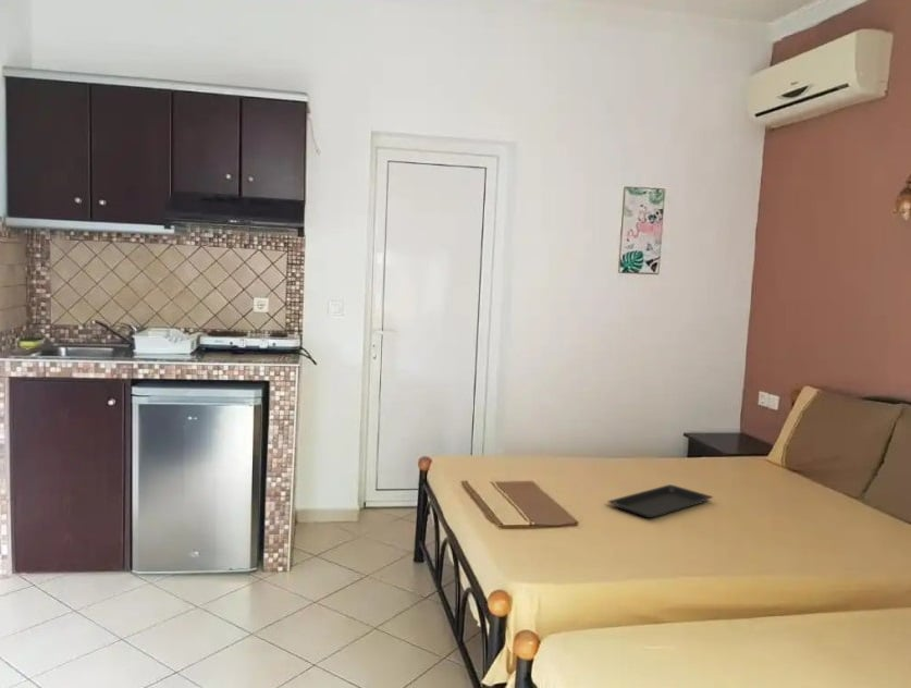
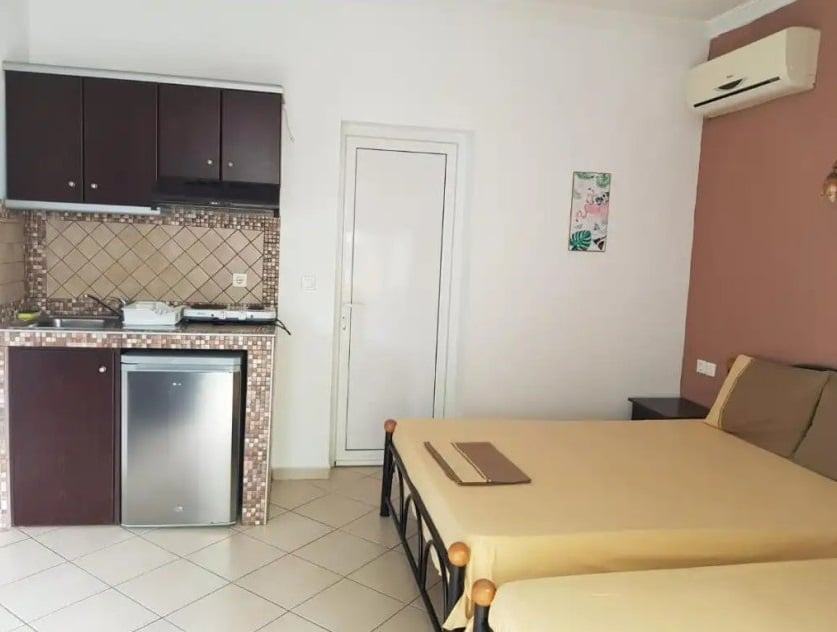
- serving tray (661, 502)
